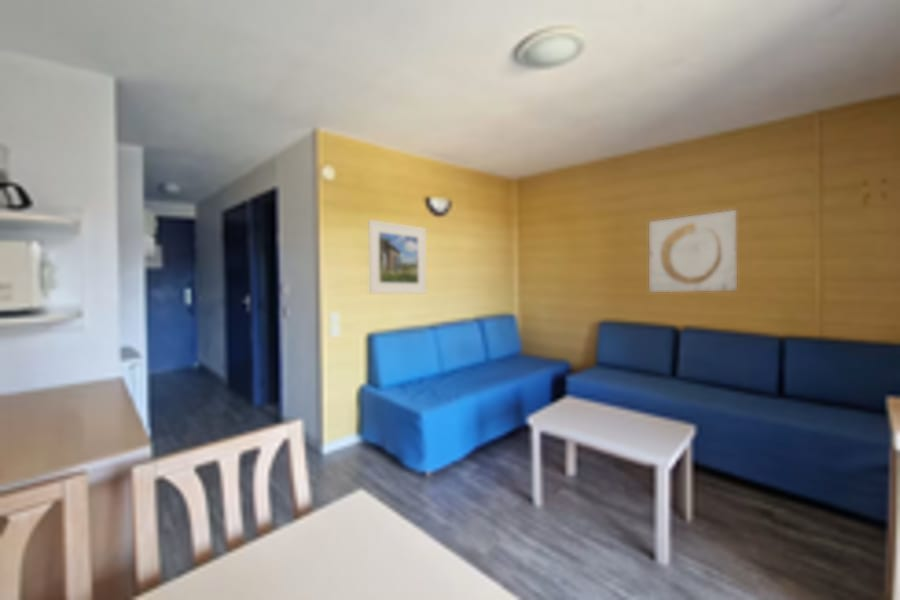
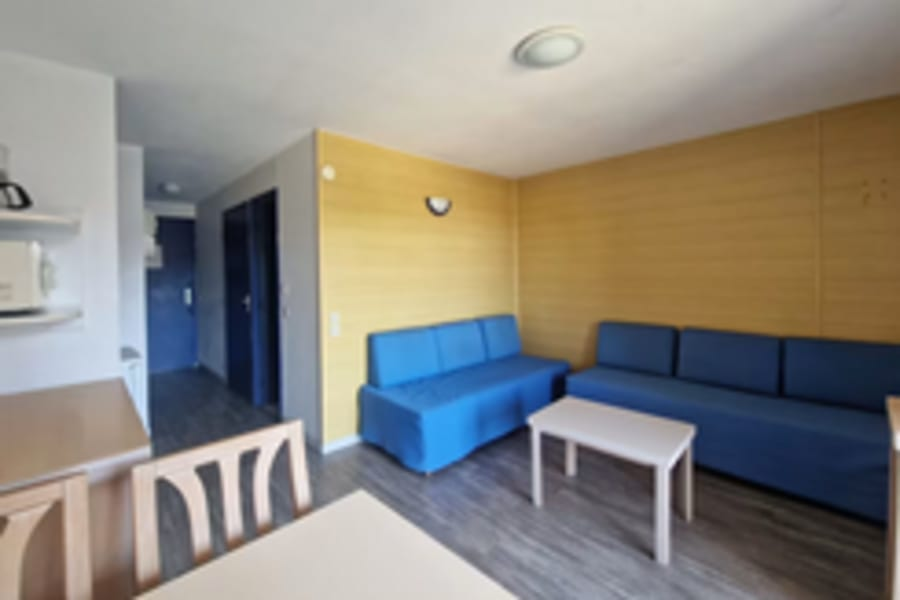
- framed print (399, 258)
- wall art (690, 254)
